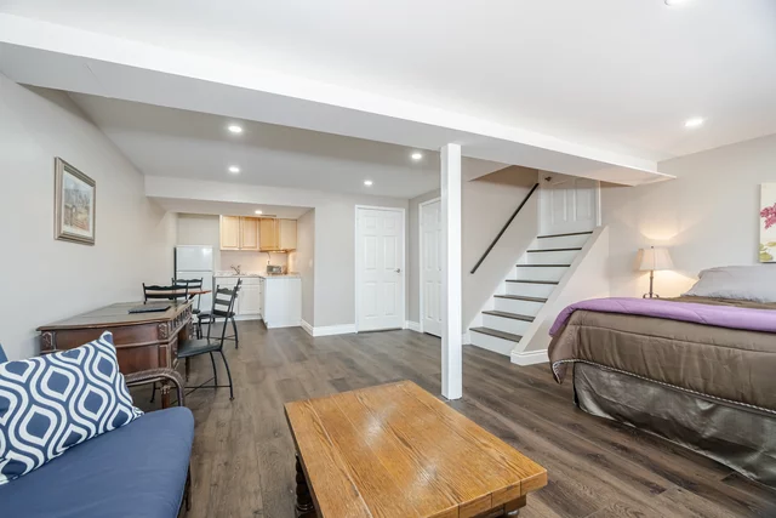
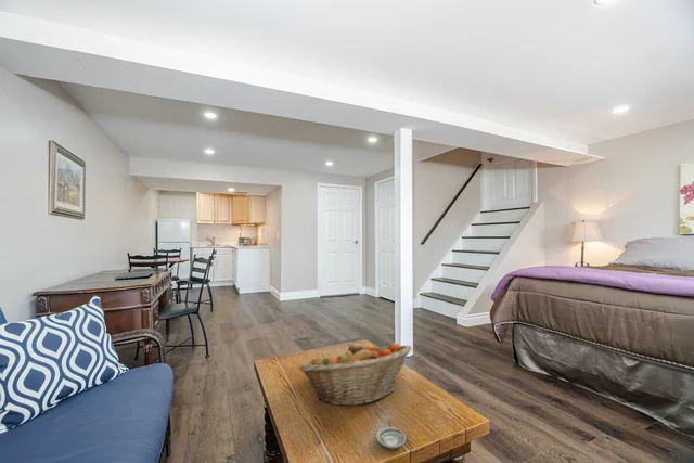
+ fruit basket (357, 365)
+ saucer (390, 439)
